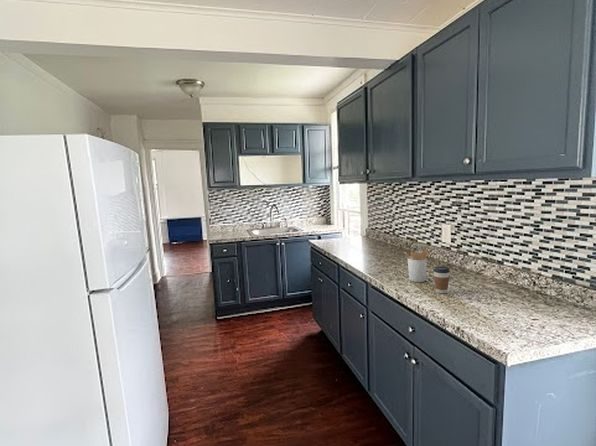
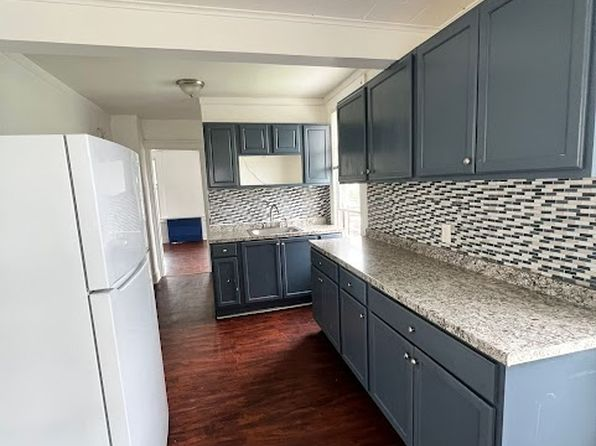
- coffee cup (441, 279)
- utensil holder (417, 264)
